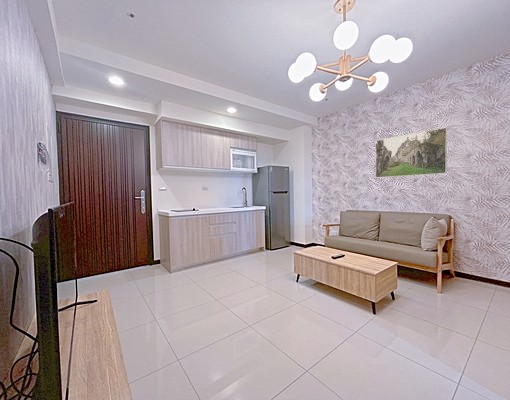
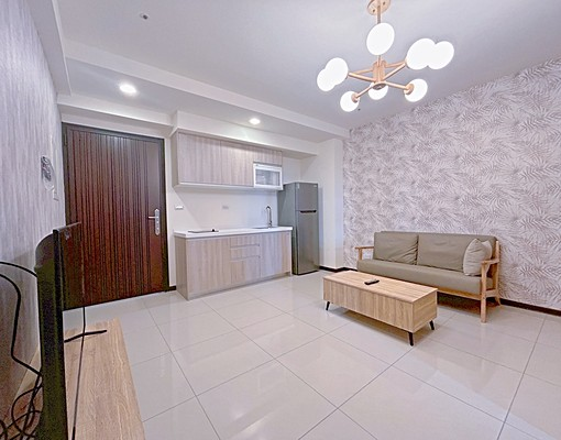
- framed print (407, 155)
